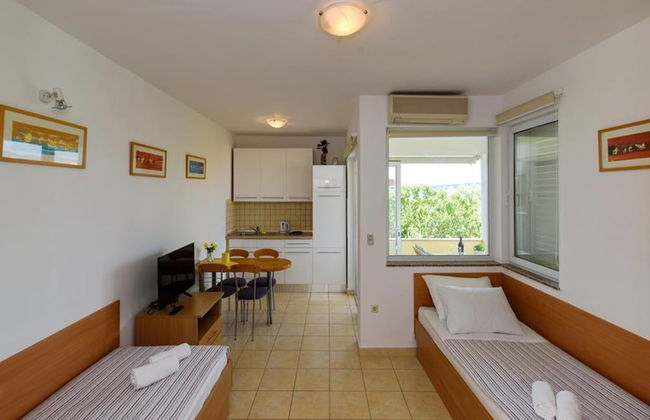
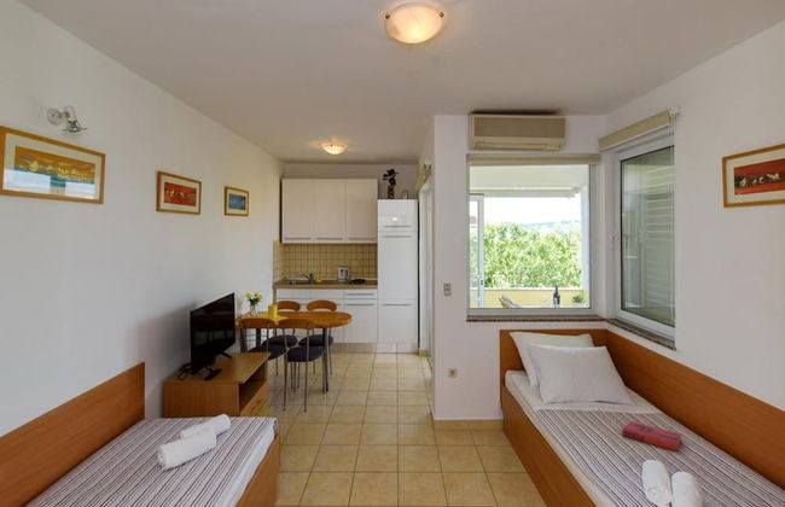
+ hardback book (651, 435)
